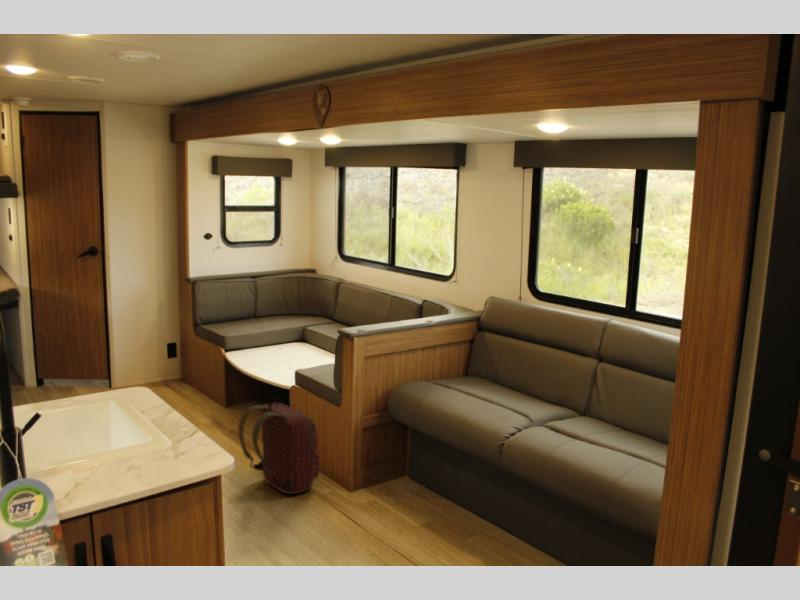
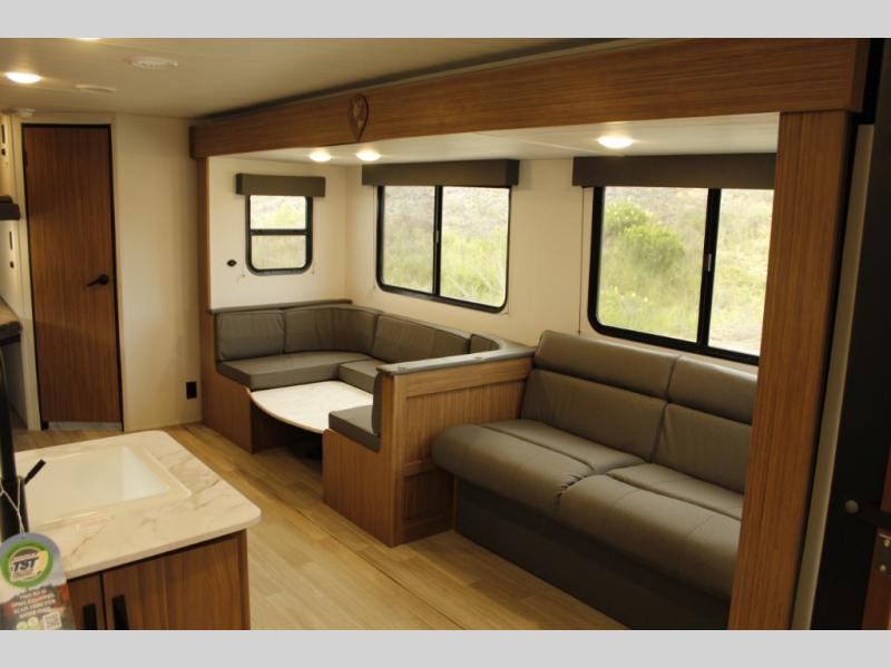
- backpack (278, 444)
